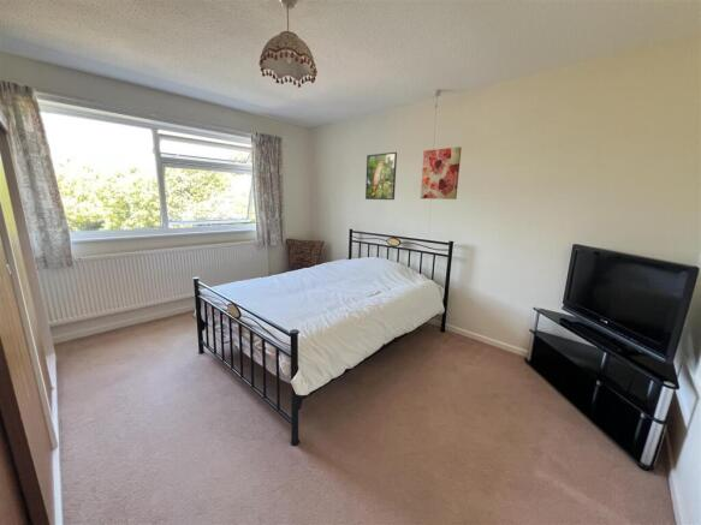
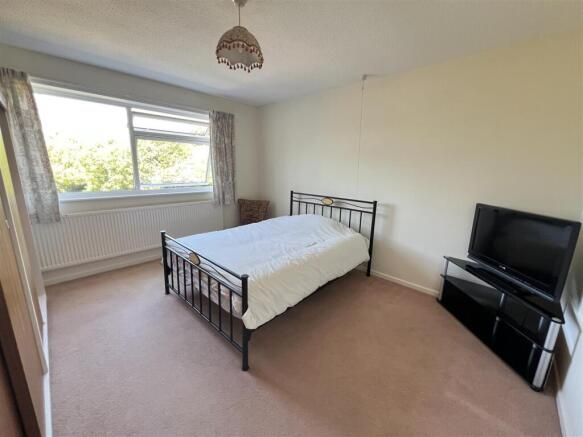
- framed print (380, 177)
- wall art (439, 174)
